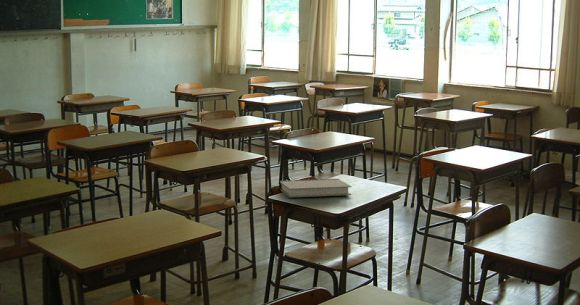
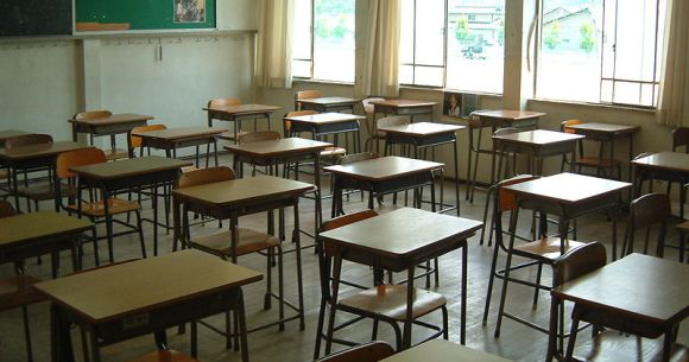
- book (314, 187)
